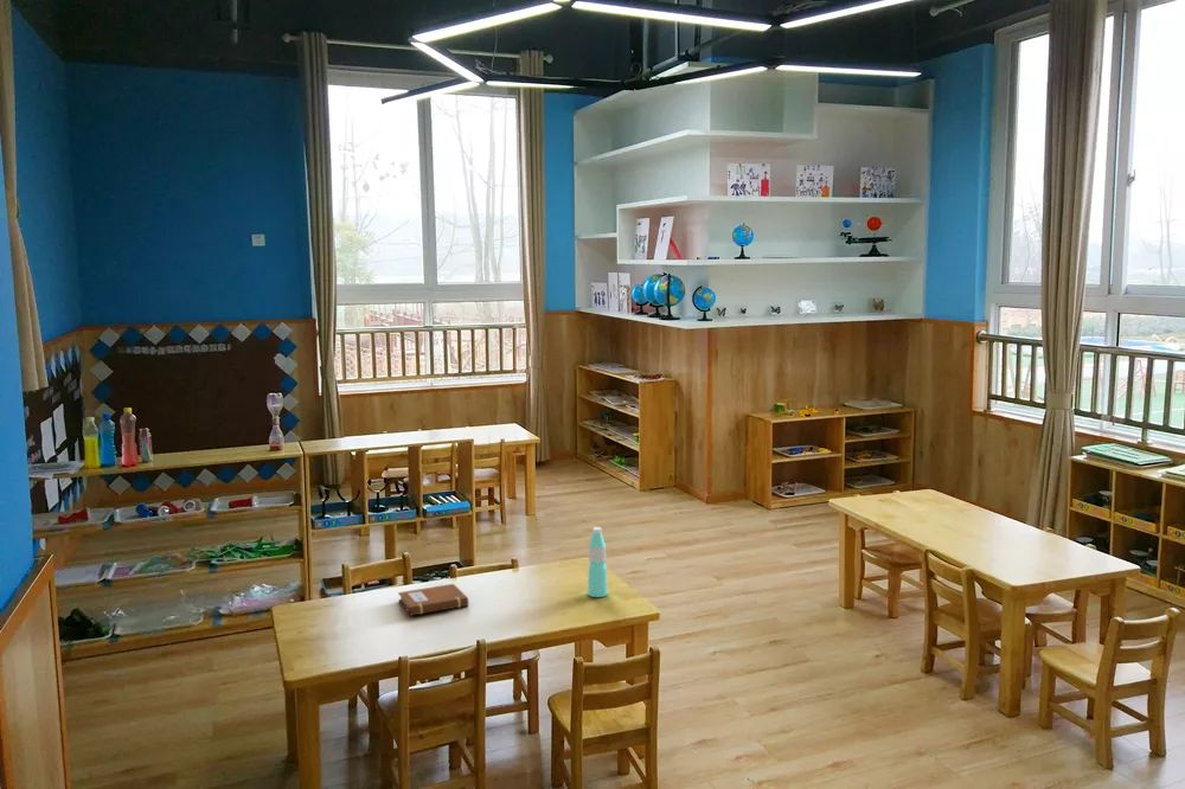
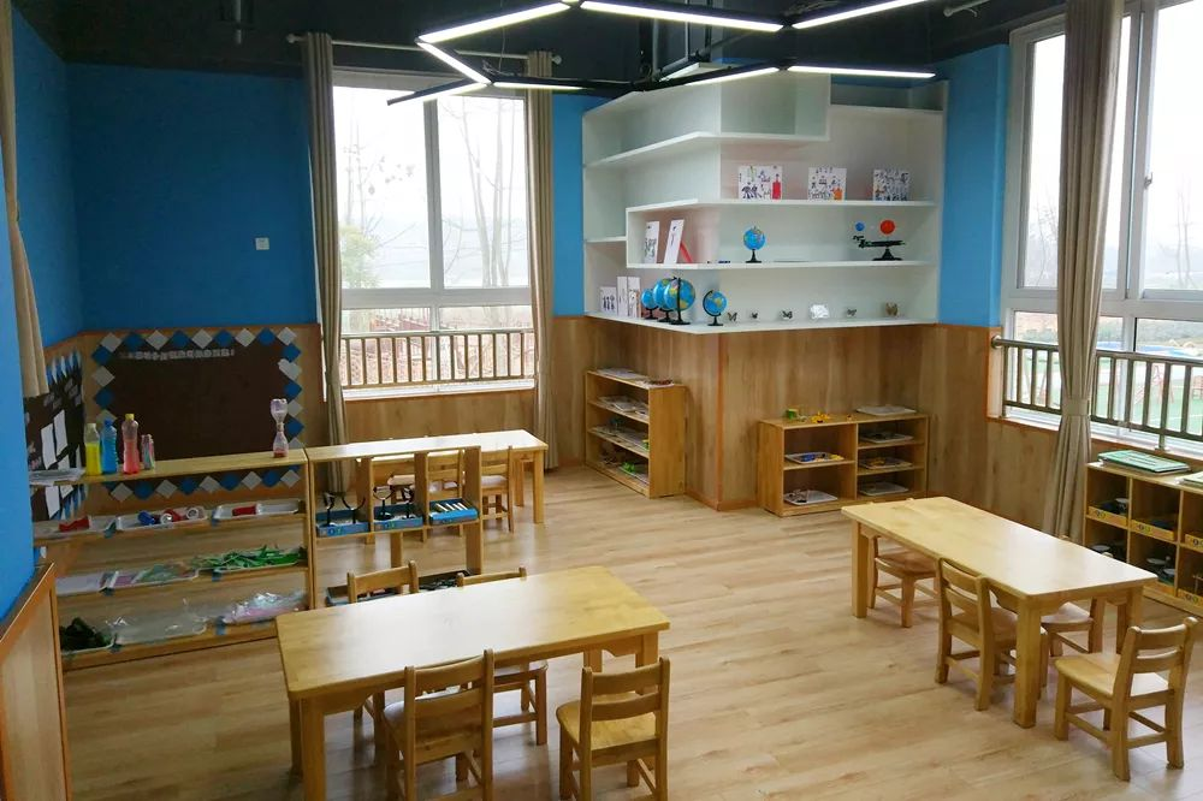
- water bottle (597, 560)
- notebook (431, 599)
